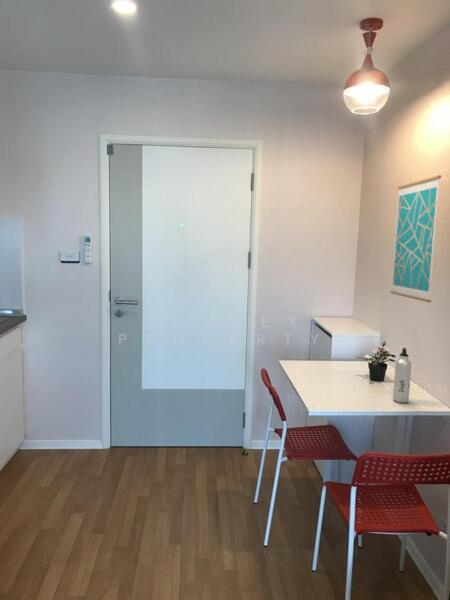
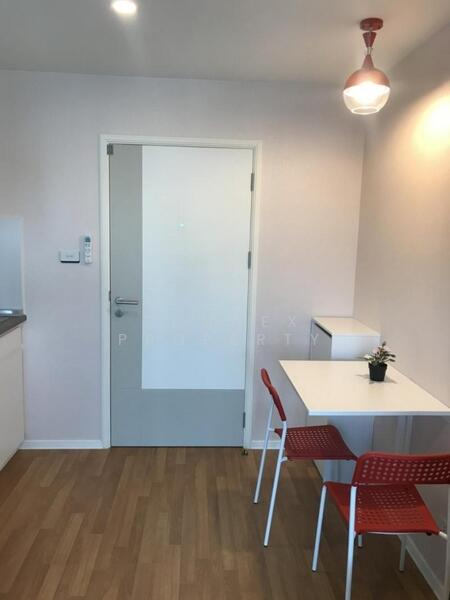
- water bottle (402, 374)
- wall art (413, 240)
